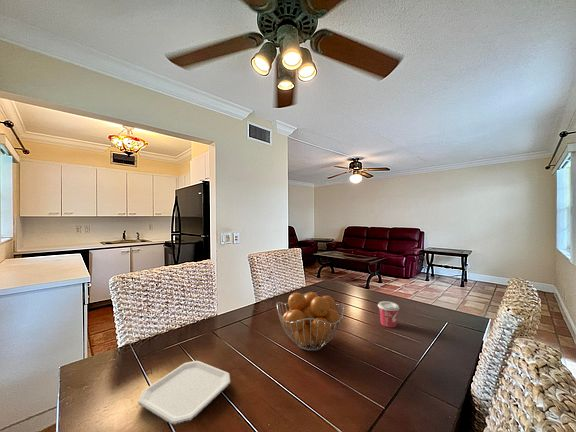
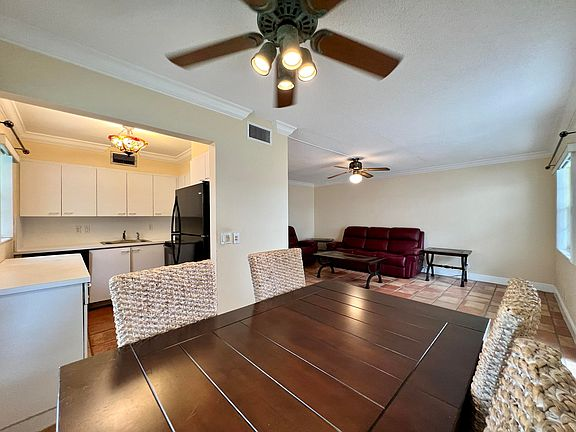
- plate (187, 389)
- cup (388, 314)
- fruit basket (310, 318)
